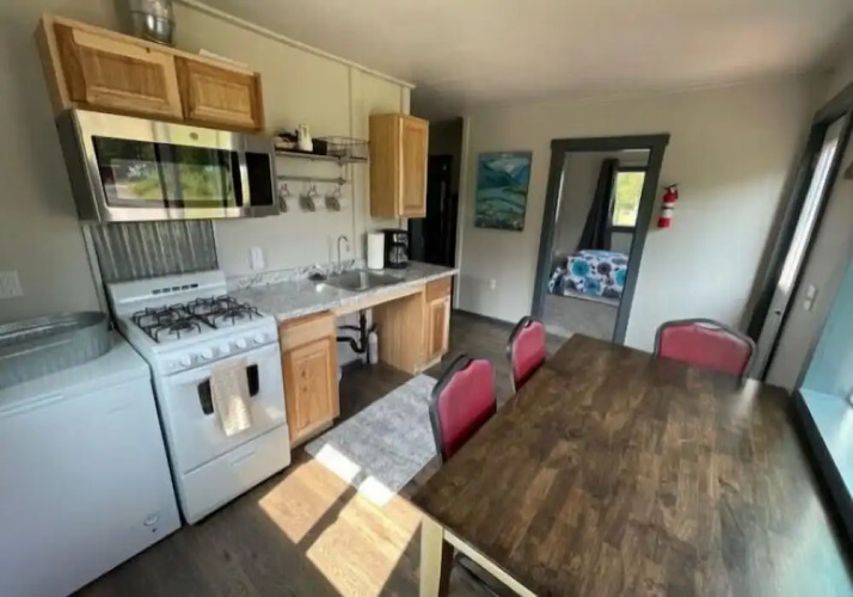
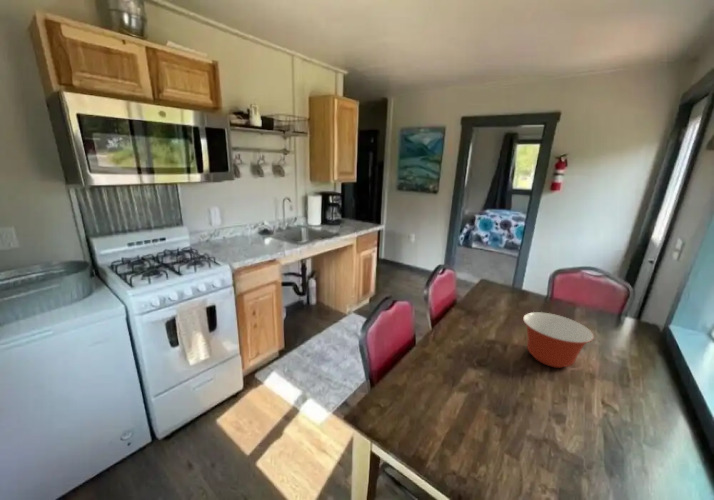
+ mixing bowl (552, 342)
